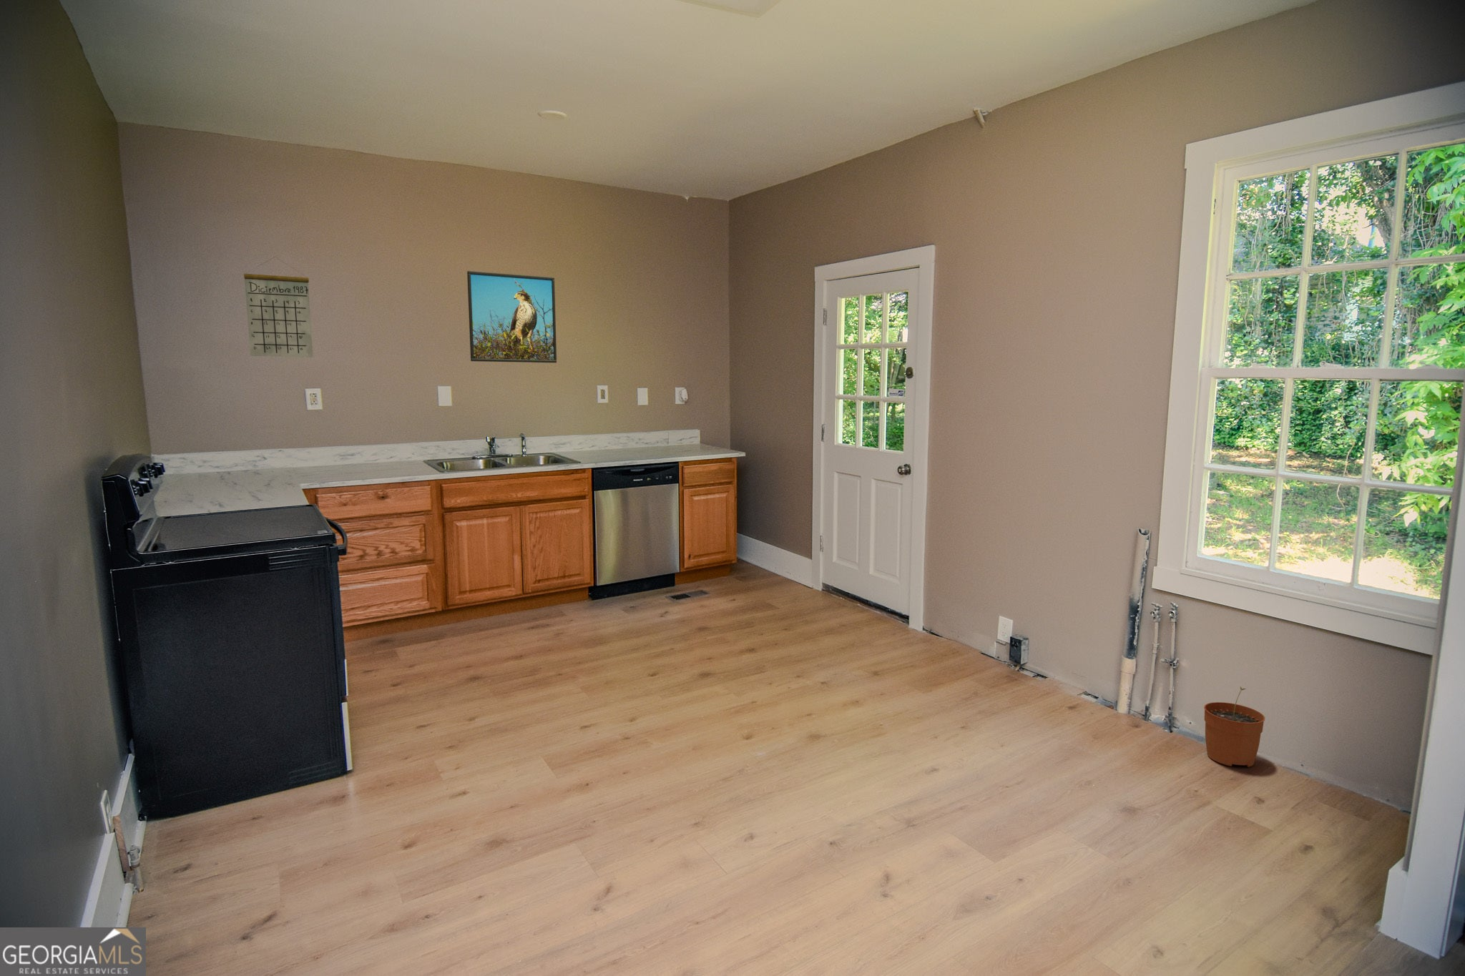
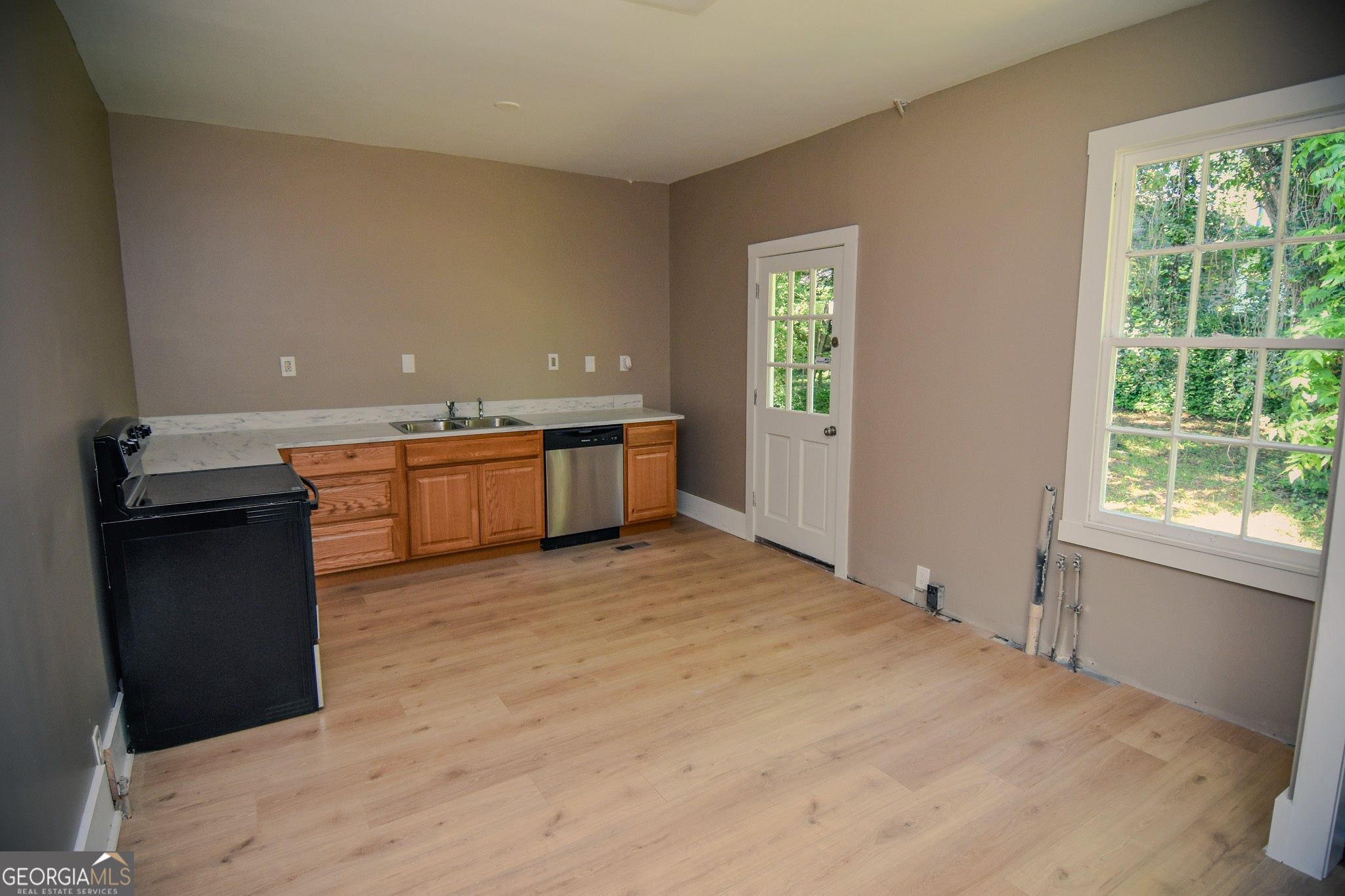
- plant pot (1233, 723)
- calendar (278, 307)
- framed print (513, 318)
